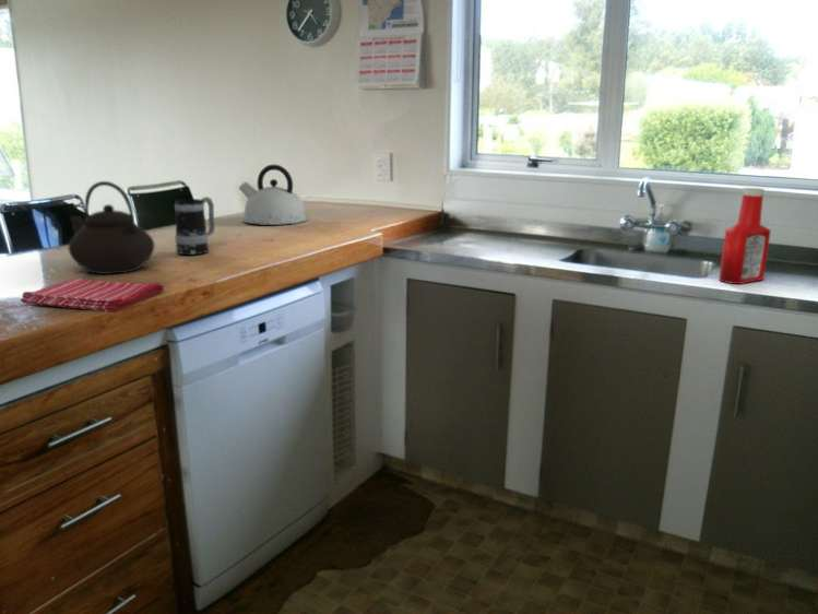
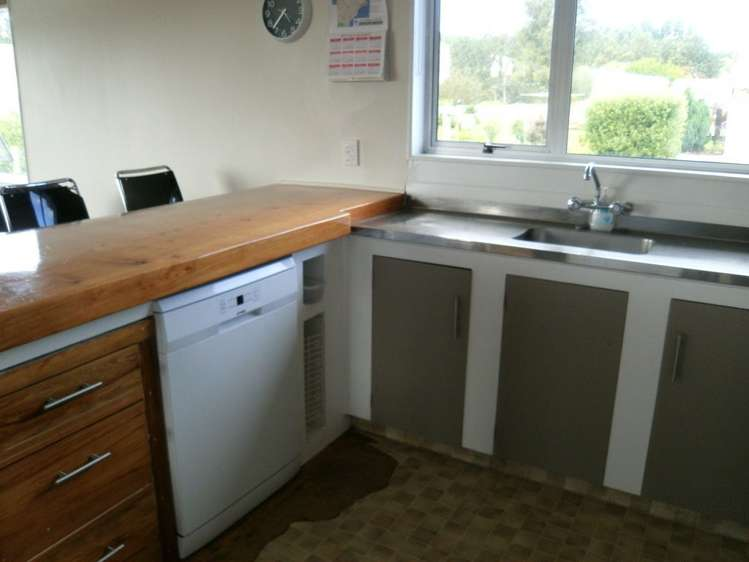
- soap bottle (747, 235)
- mug (195, 225)
- teapot (104, 224)
- dish towel (94, 292)
- kettle (271, 192)
